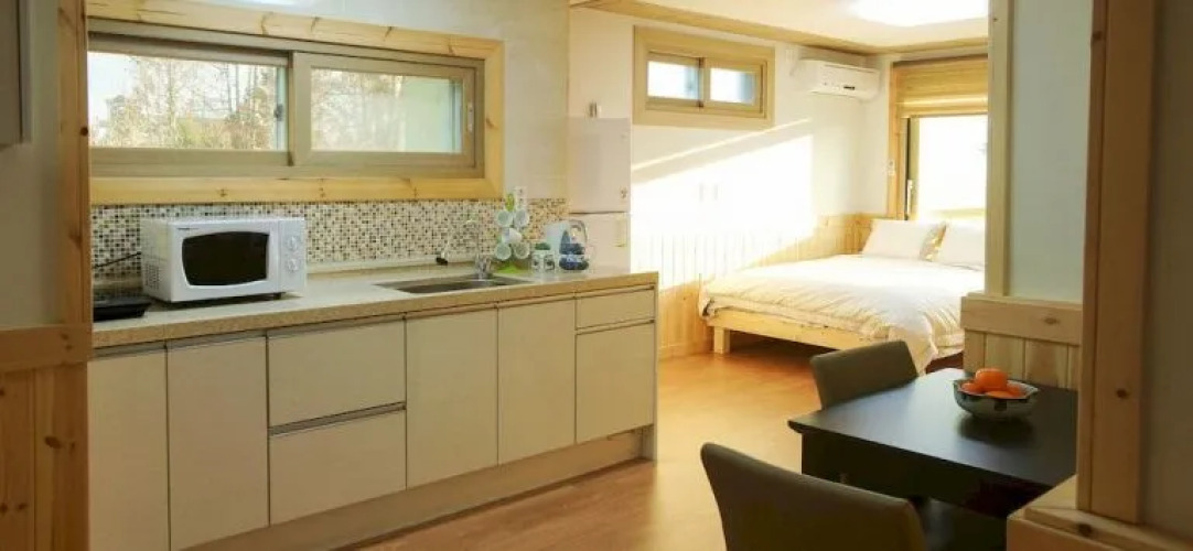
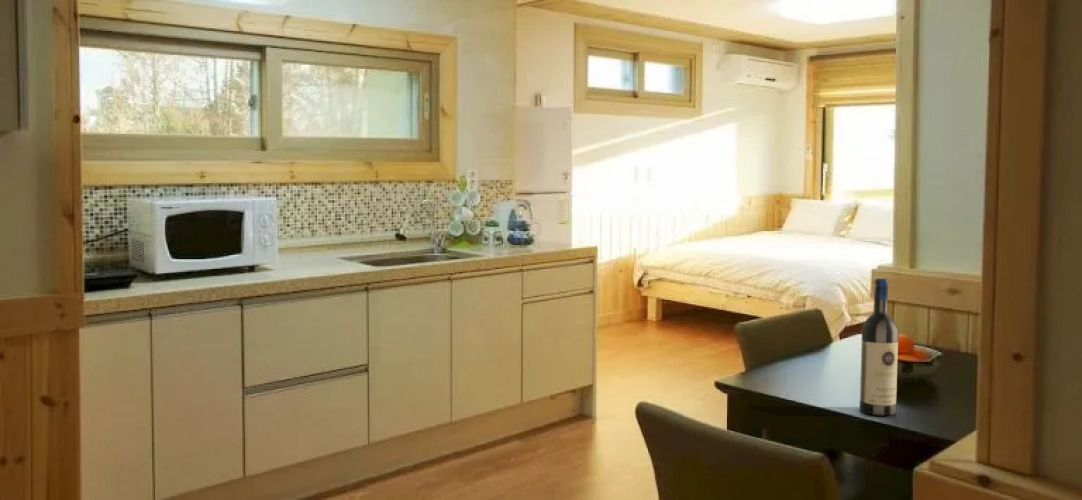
+ wine bottle (879, 345)
